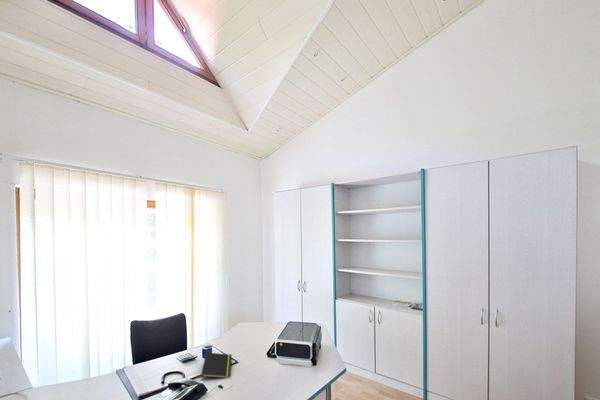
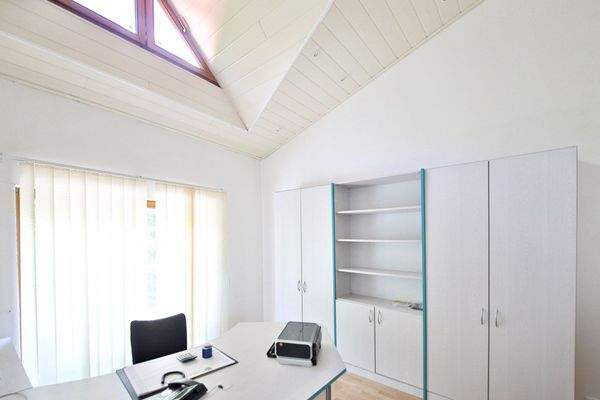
- notepad (217, 364)
